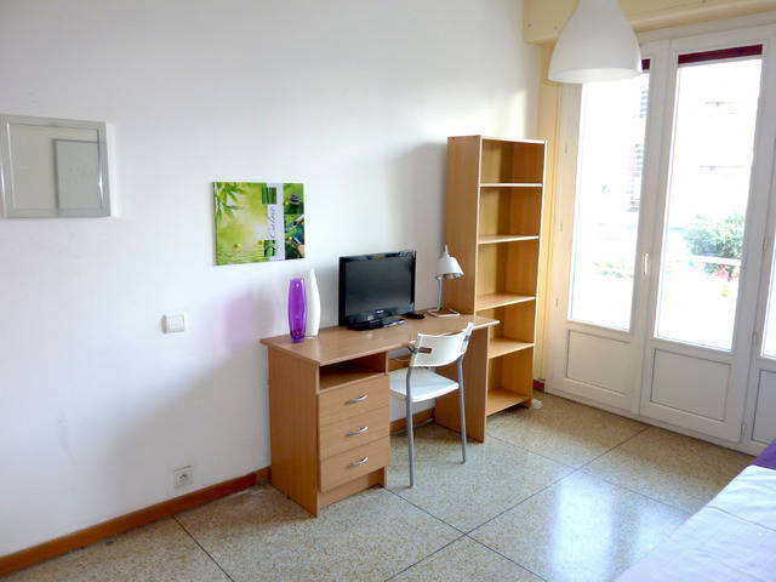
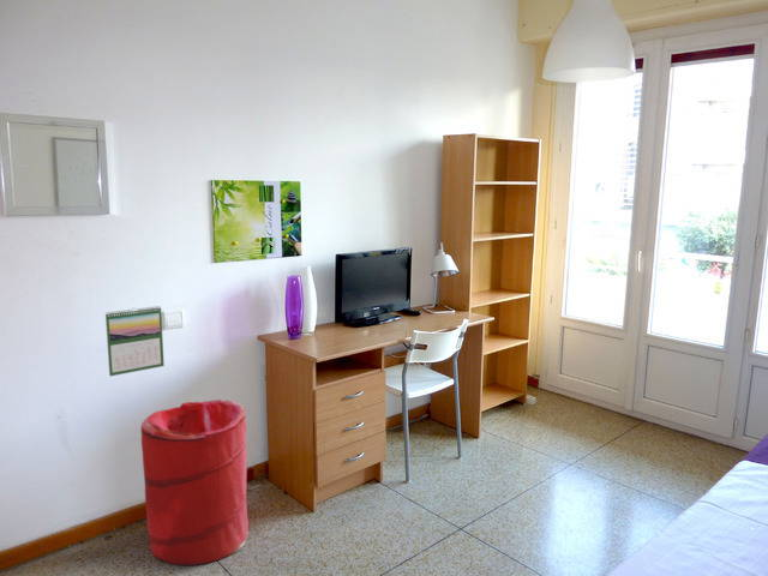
+ laundry hamper (197, 474)
+ calendar (136, 340)
